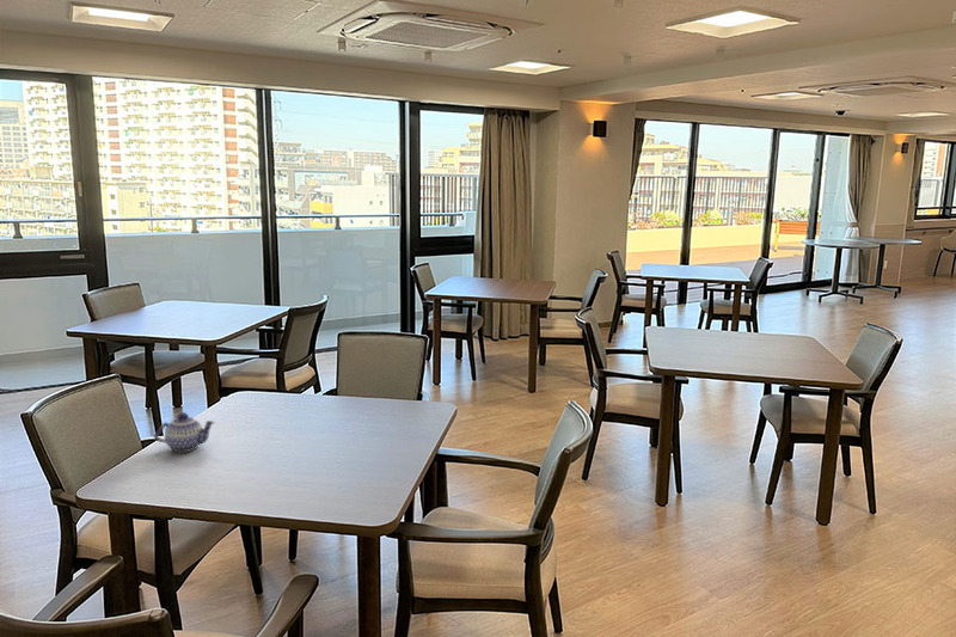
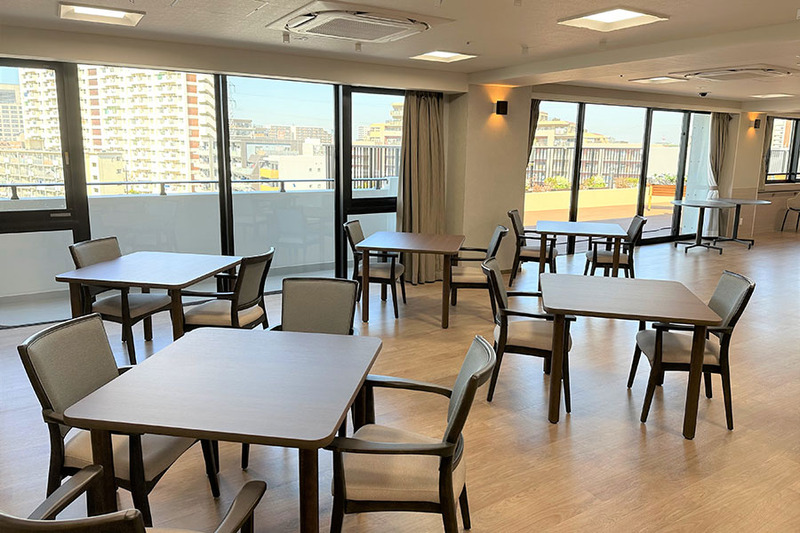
- teapot (184, 430)
